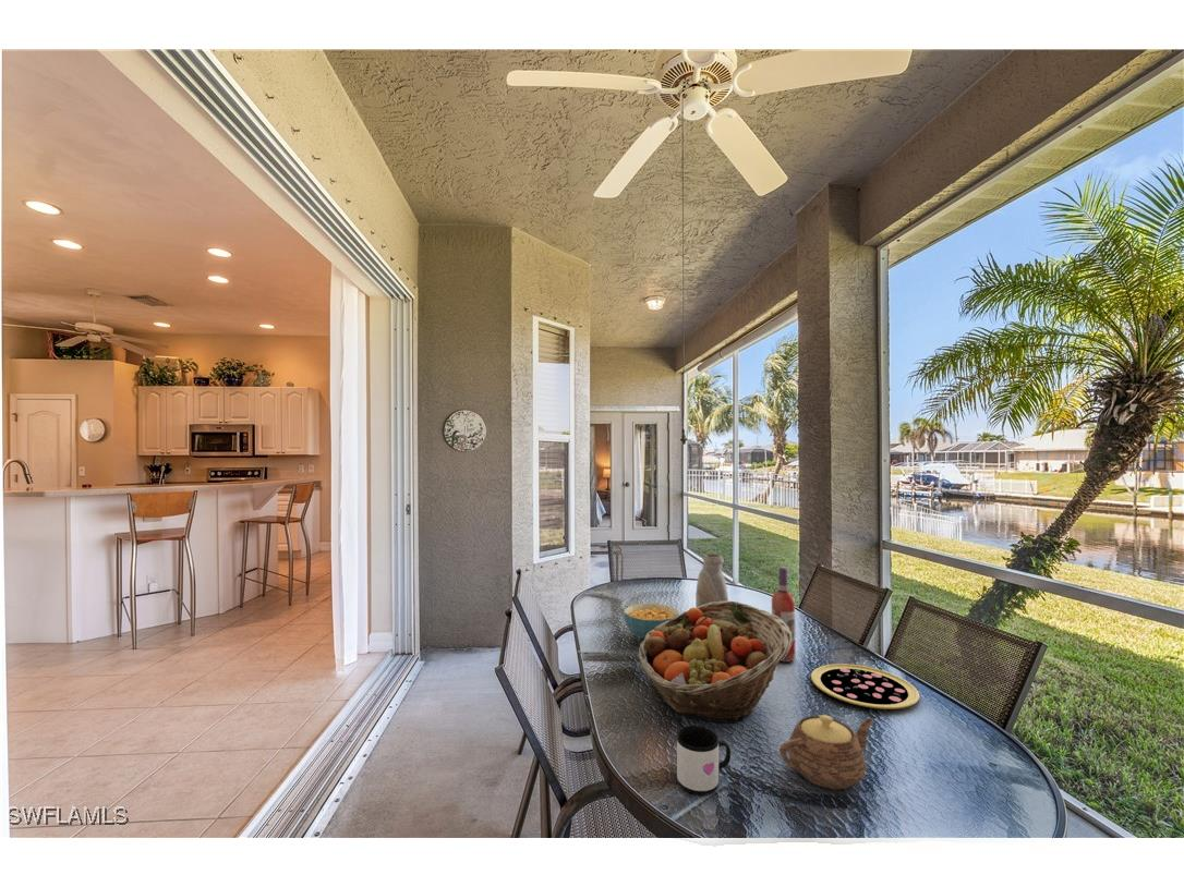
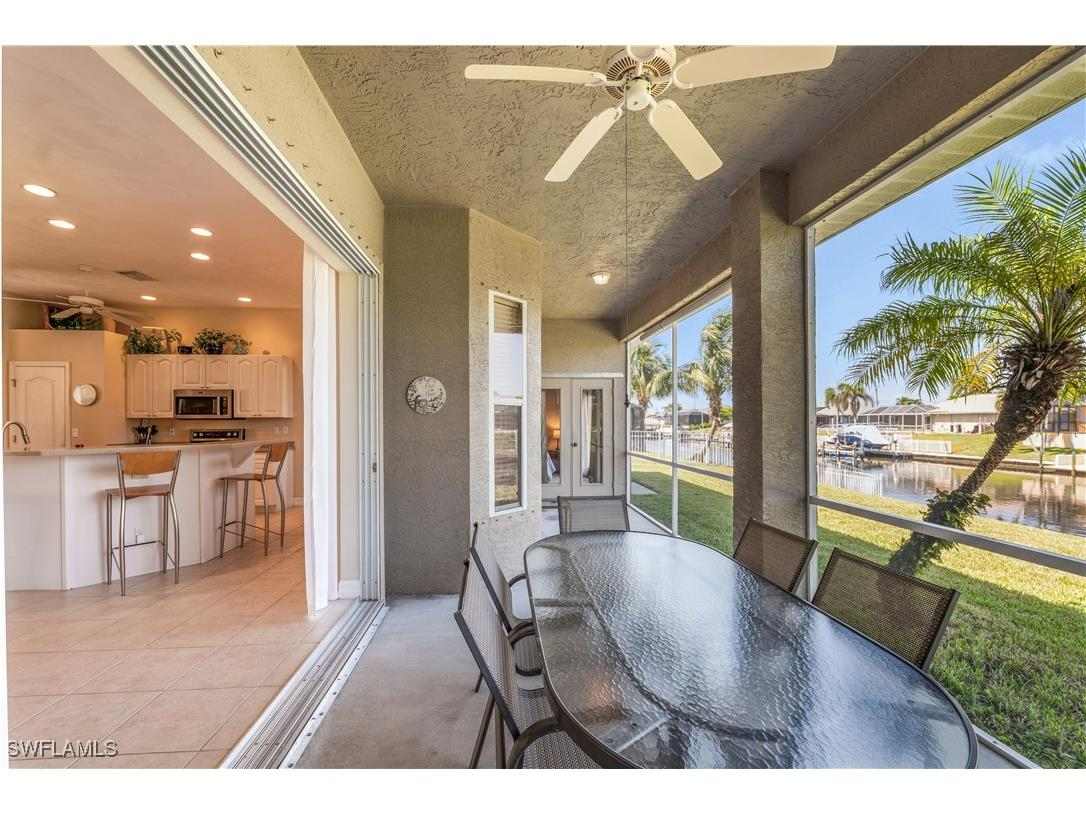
- vase (712, 596)
- pizza (862, 685)
- teapot (829, 744)
- cereal bowl (651, 624)
- mug (704, 757)
- wine bottle (783, 612)
- fruit basket (711, 654)
